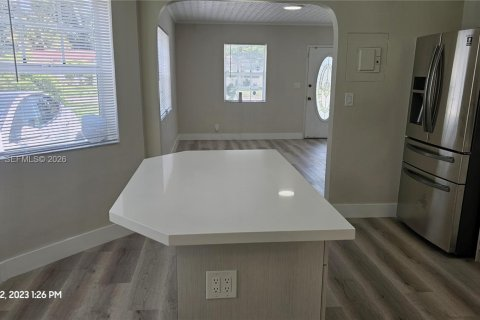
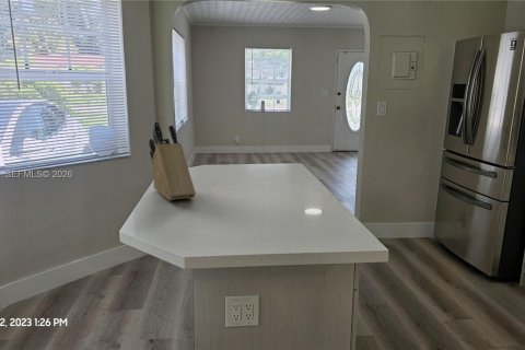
+ knife block (170, 158)
